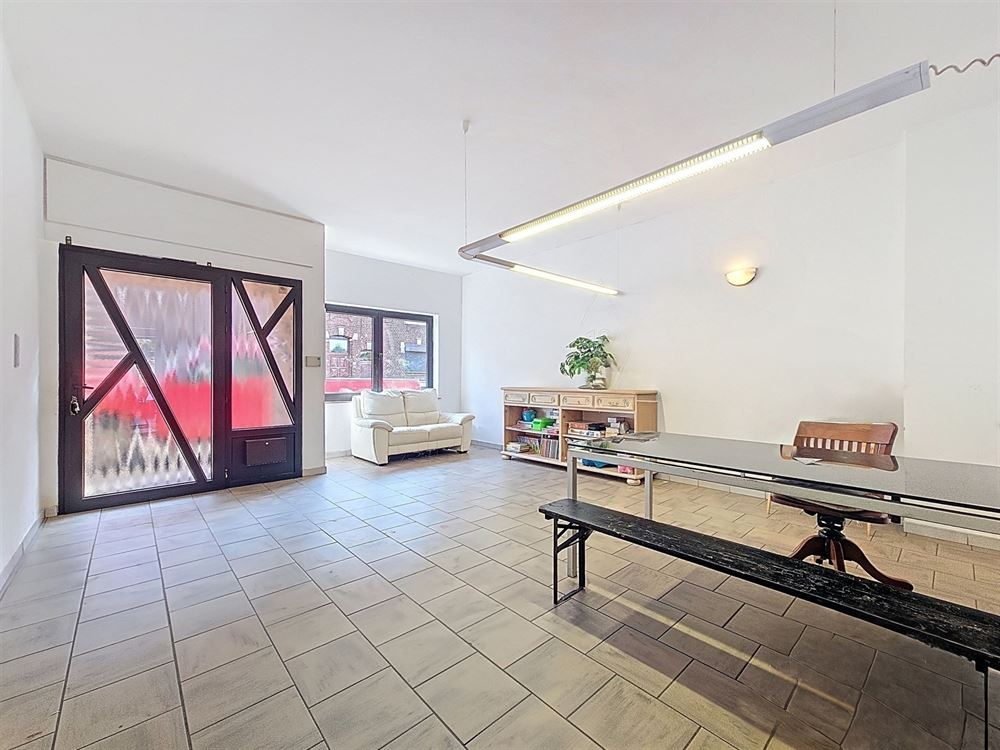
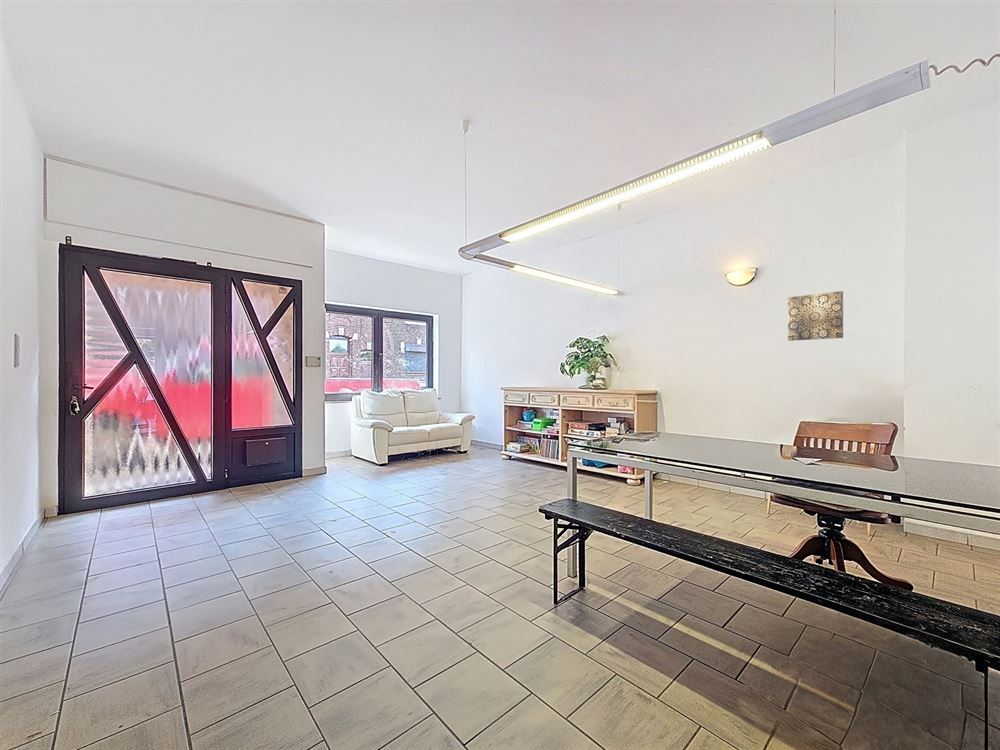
+ wall art (814, 316)
